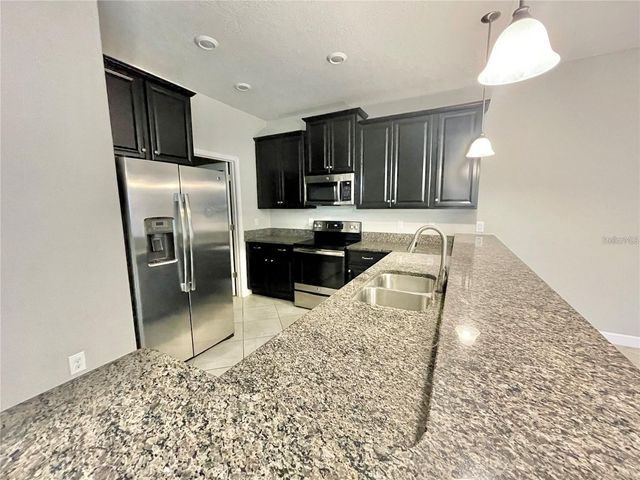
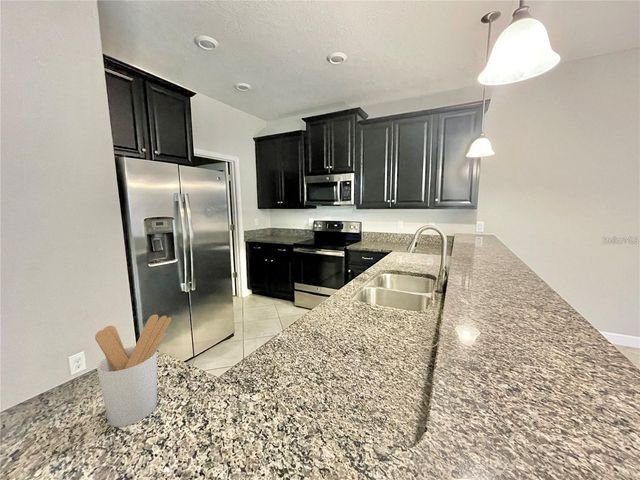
+ utensil holder (140, 363)
